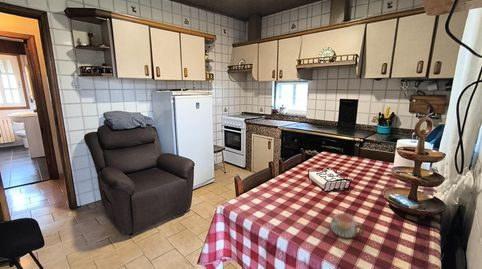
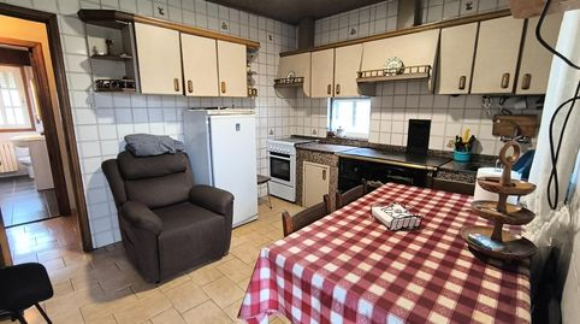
- mug (347, 225)
